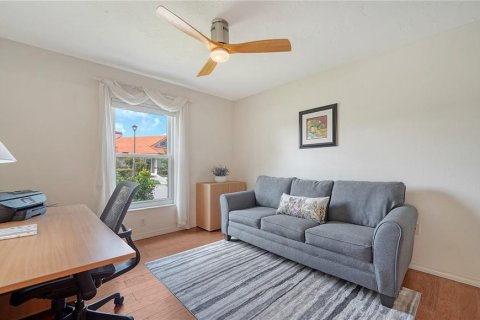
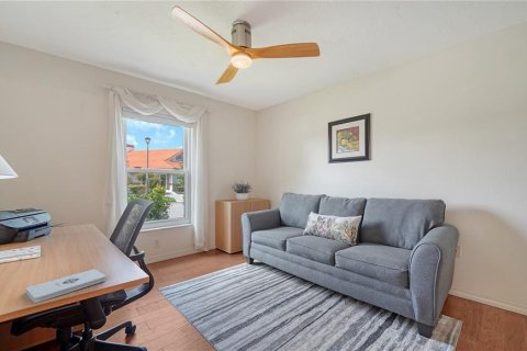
+ notepad (68, 283)
